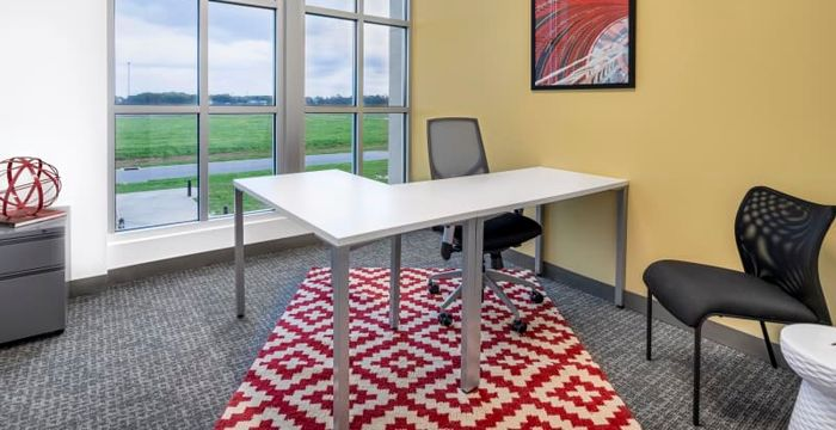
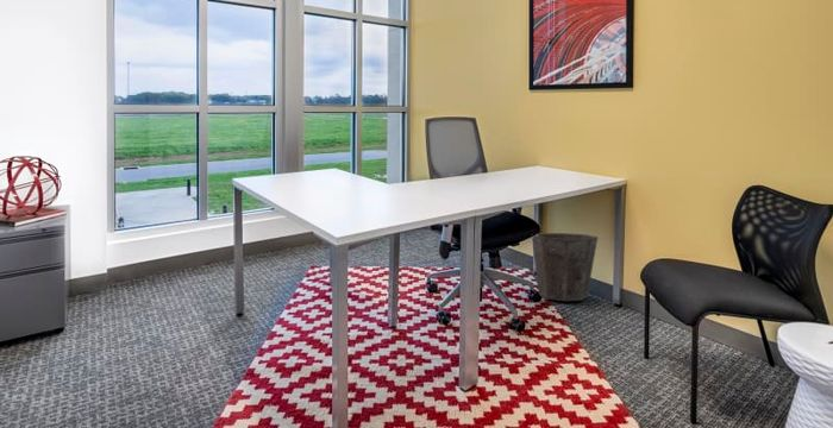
+ waste bin (563, 265)
